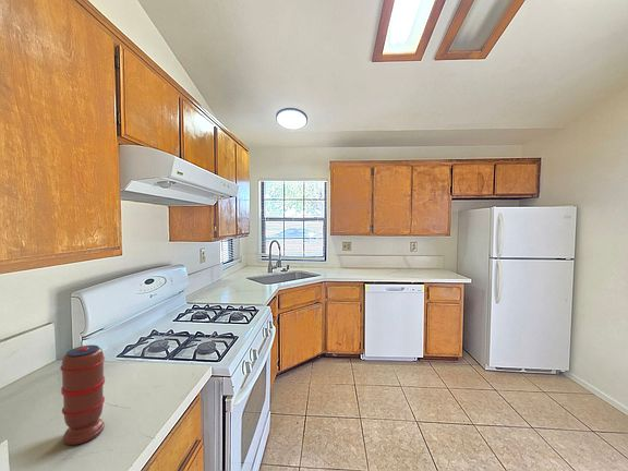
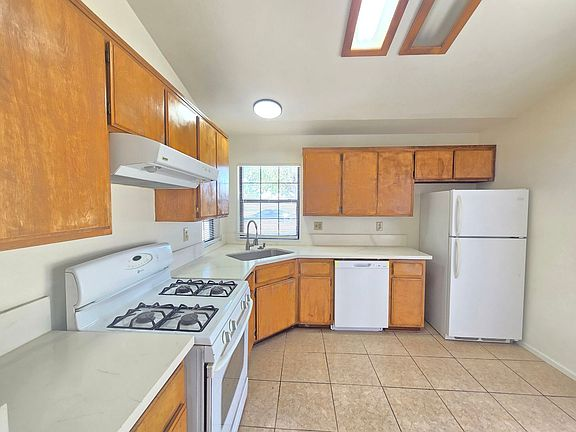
- spice grinder (83, 390)
